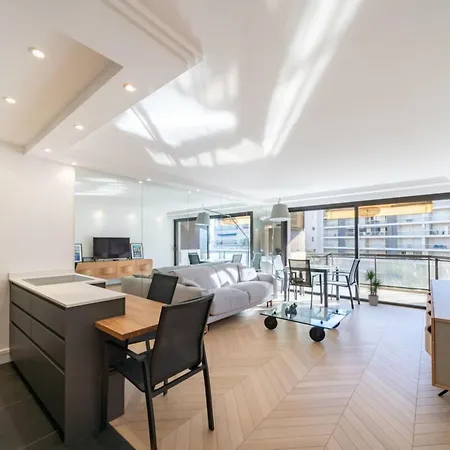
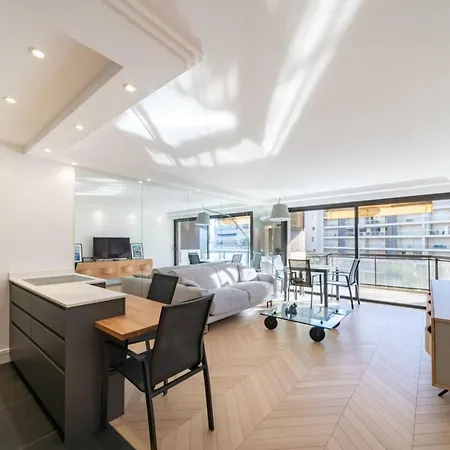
- potted plant (373, 285)
